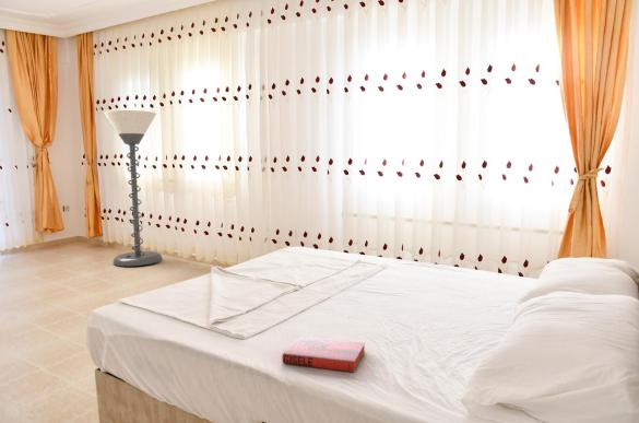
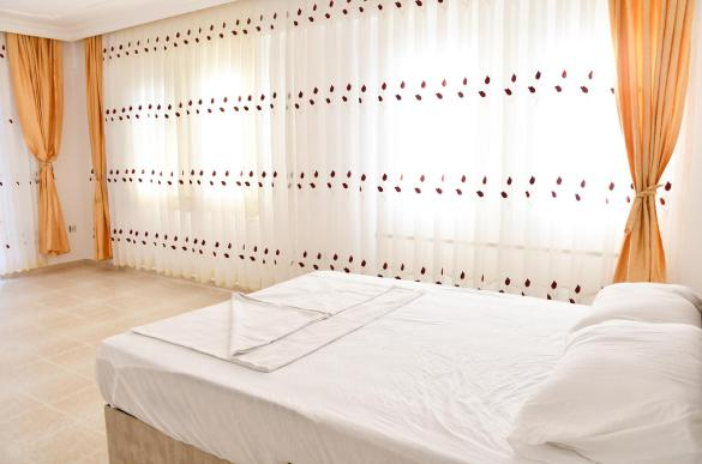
- floor lamp (134, 188)
- hardback book (324, 352)
